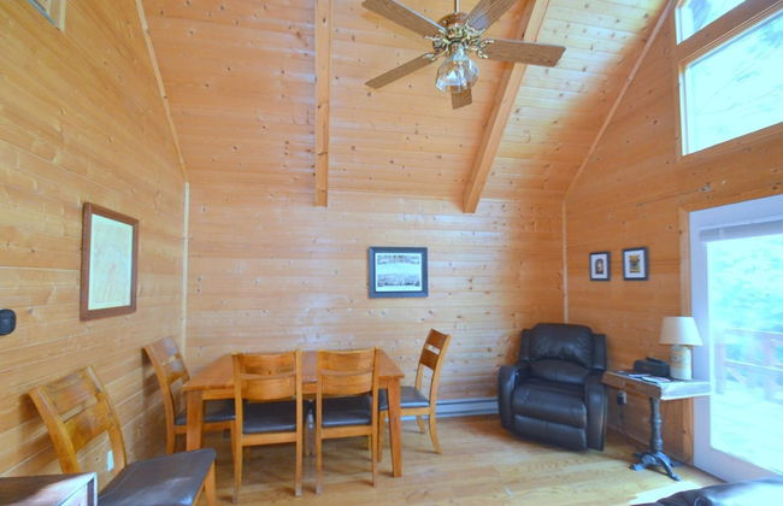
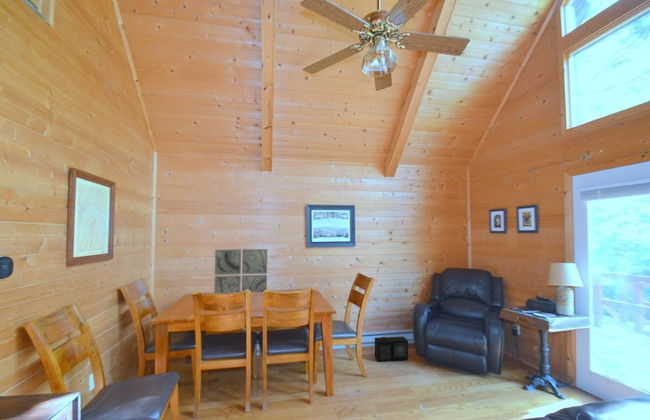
+ speaker (391, 348)
+ wall art (240, 275)
